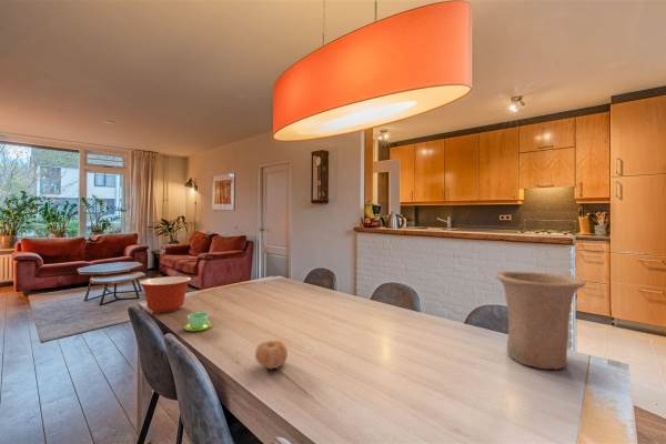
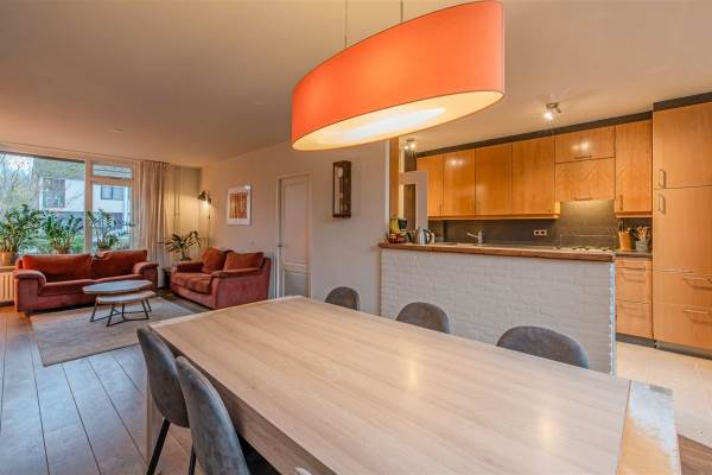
- vase (537, 317)
- fruit (271, 354)
- cup (198, 321)
- mixing bowl (165, 294)
